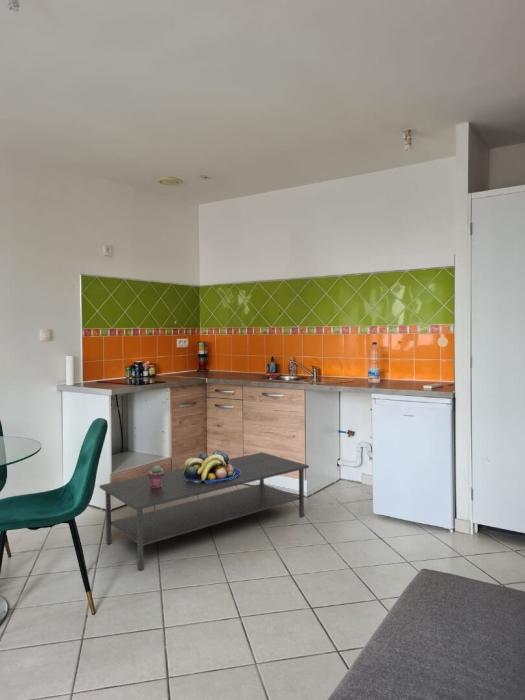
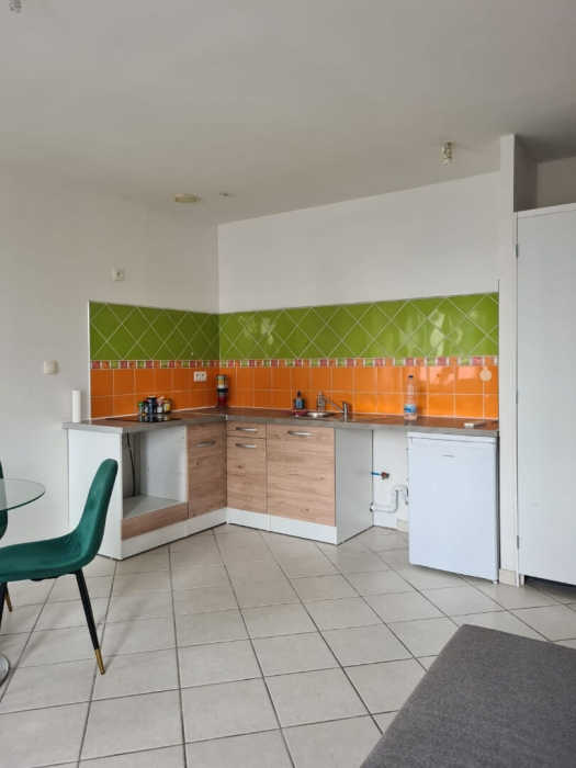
- fruit bowl (211, 463)
- coffee table (211, 501)
- potted succulent (156, 475)
